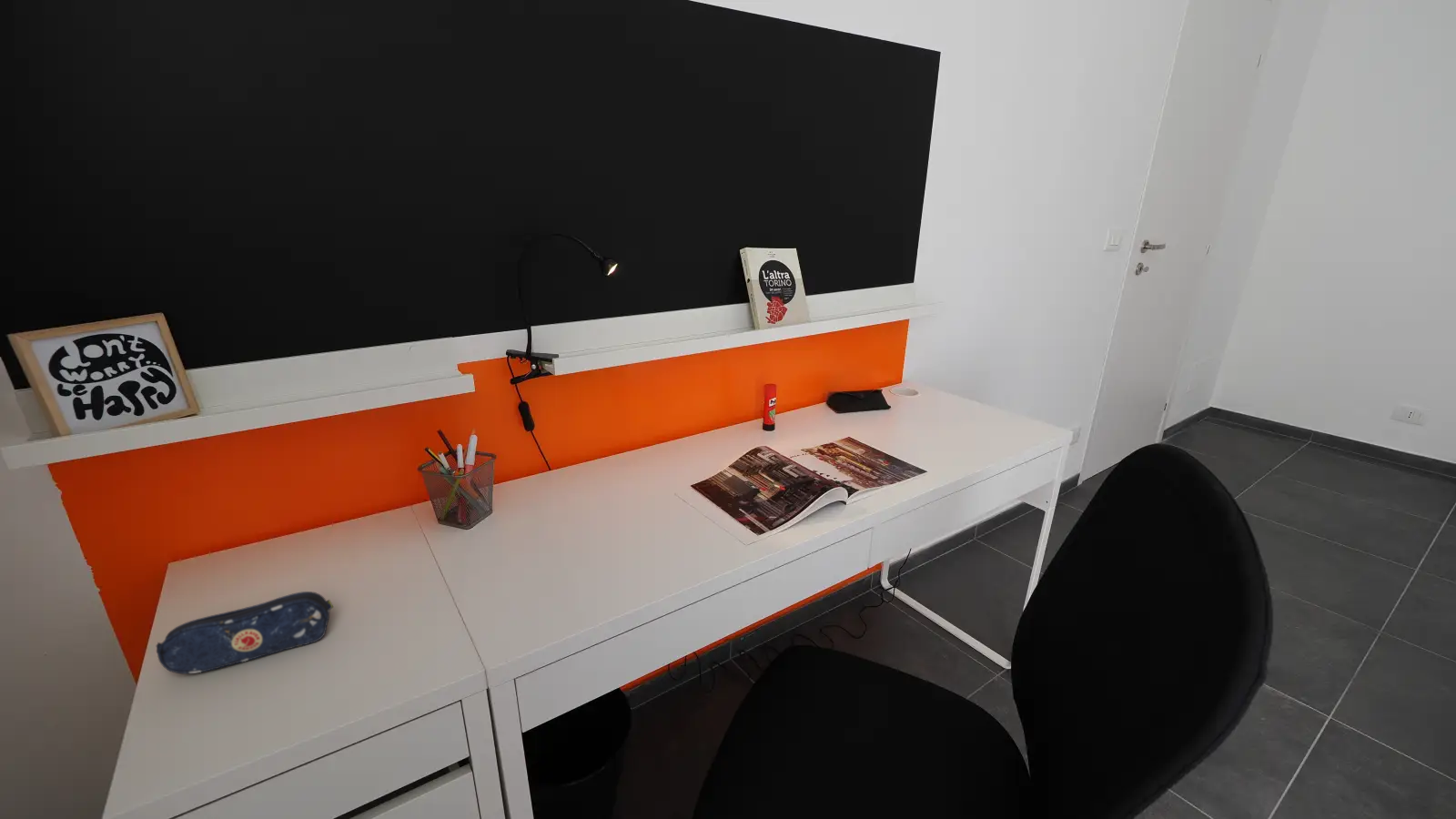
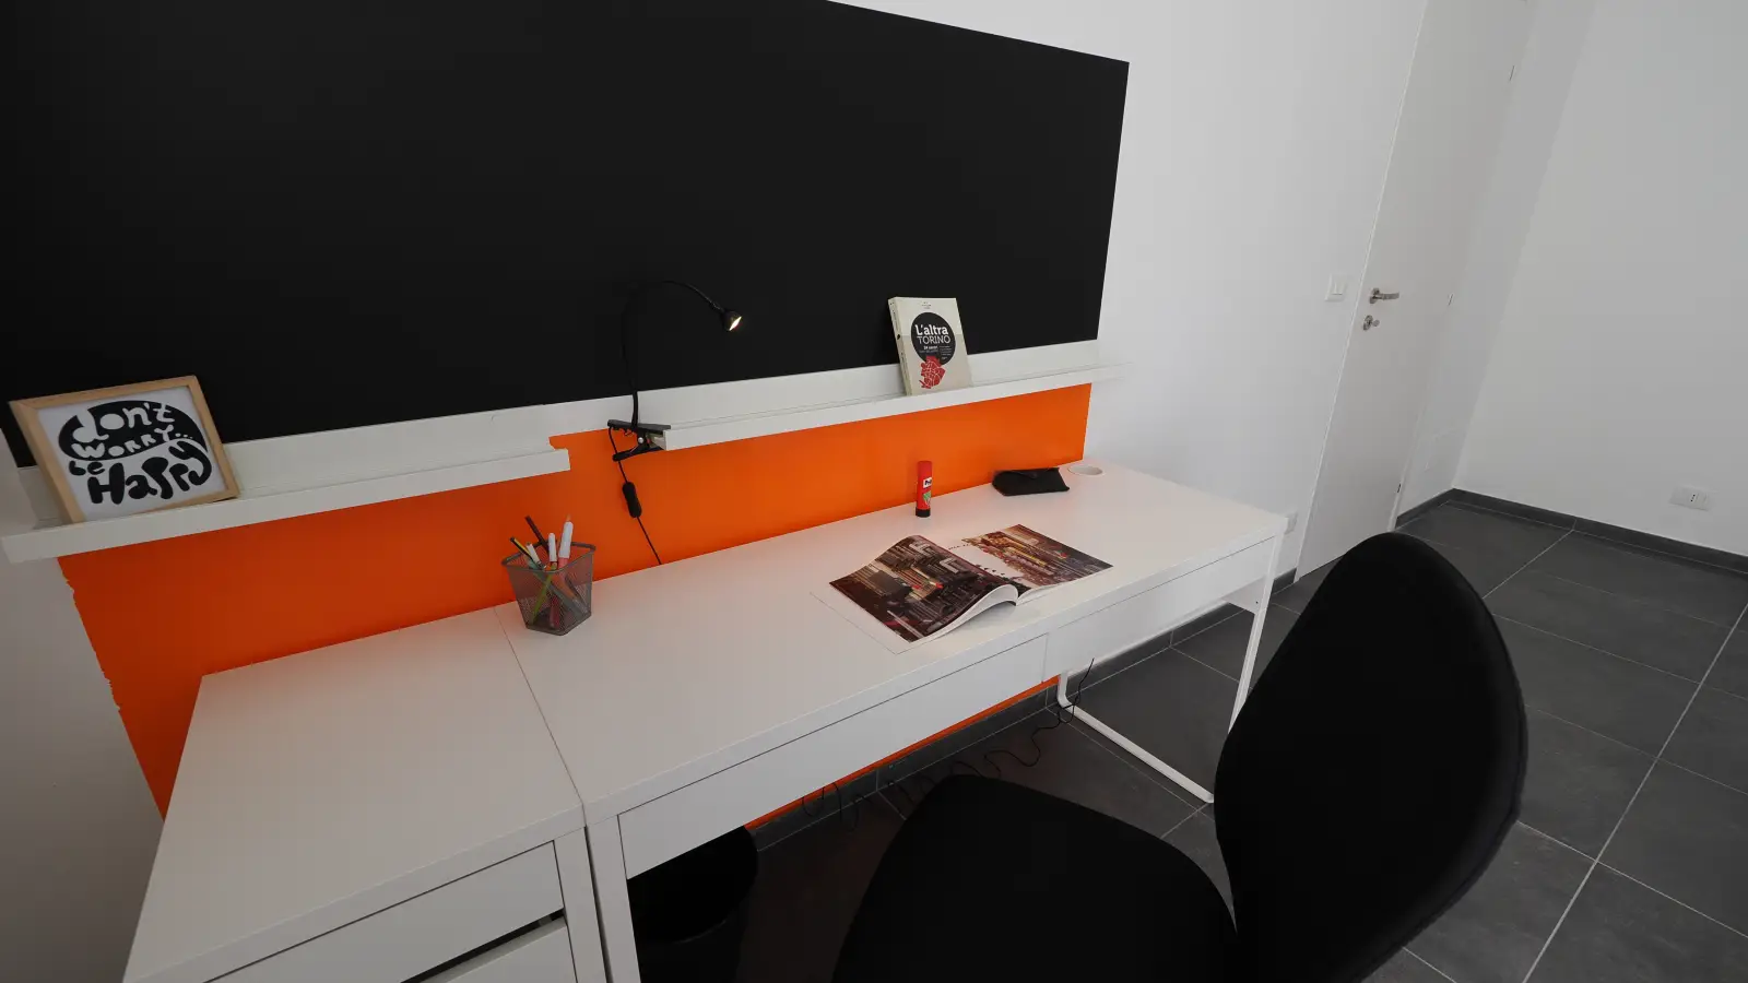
- pencil case (249, 632)
